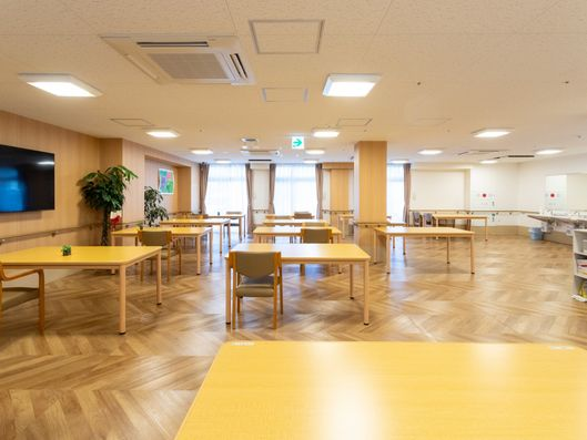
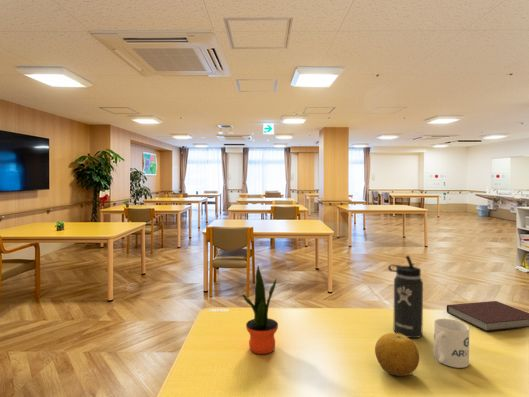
+ mug (447, 343)
+ fruit (396, 353)
+ thermos bottle (404, 293)
+ notebook (491, 314)
+ potted plant (259, 307)
